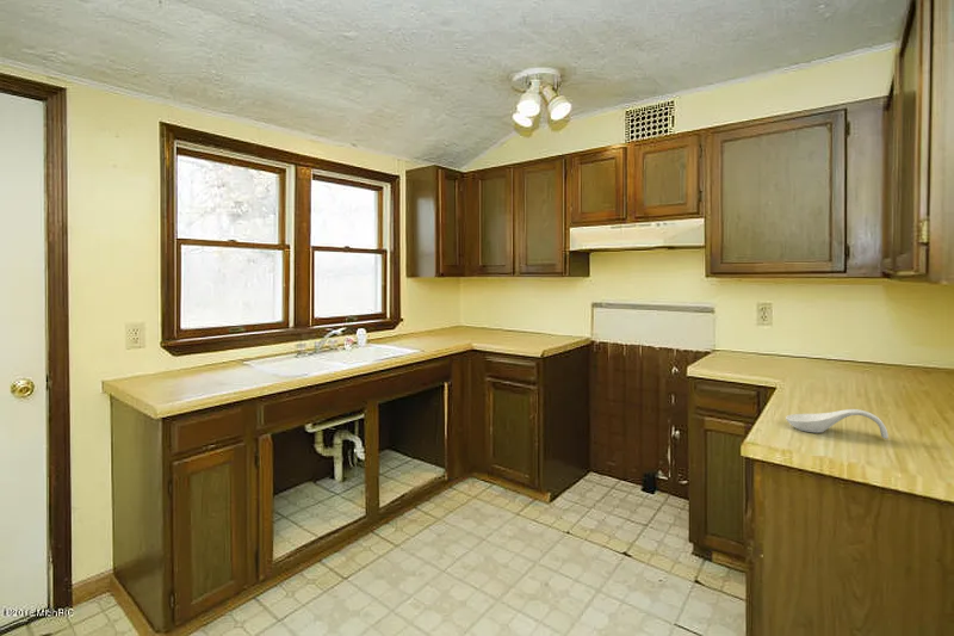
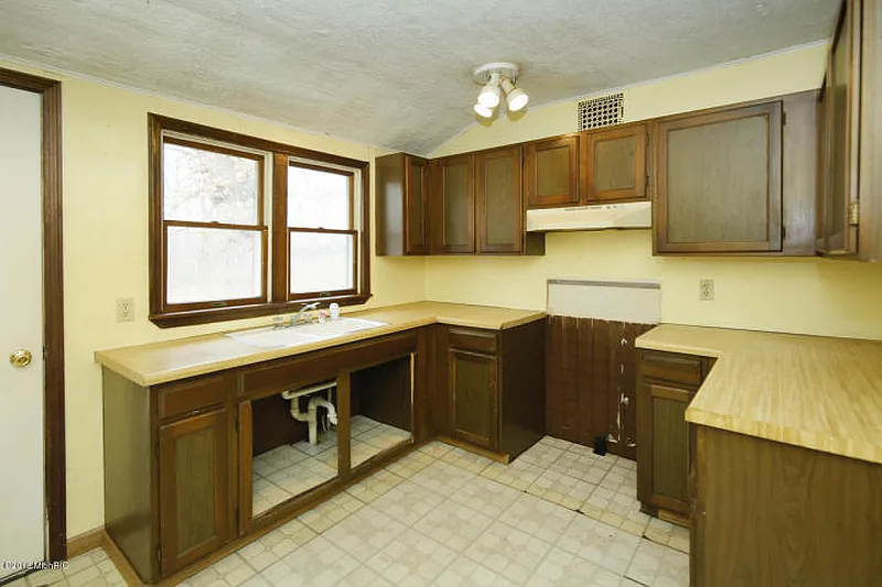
- spoon rest (834, 420)
